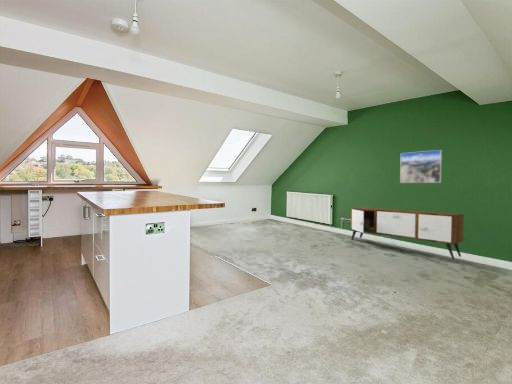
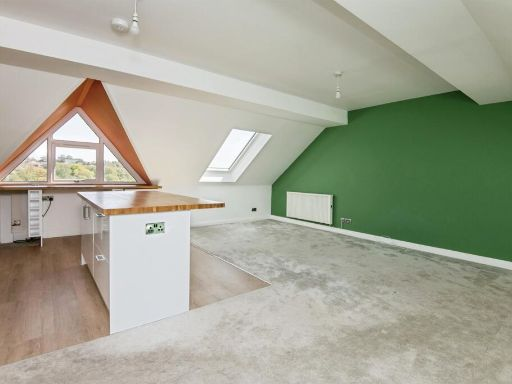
- media console (396, 229)
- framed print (419, 167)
